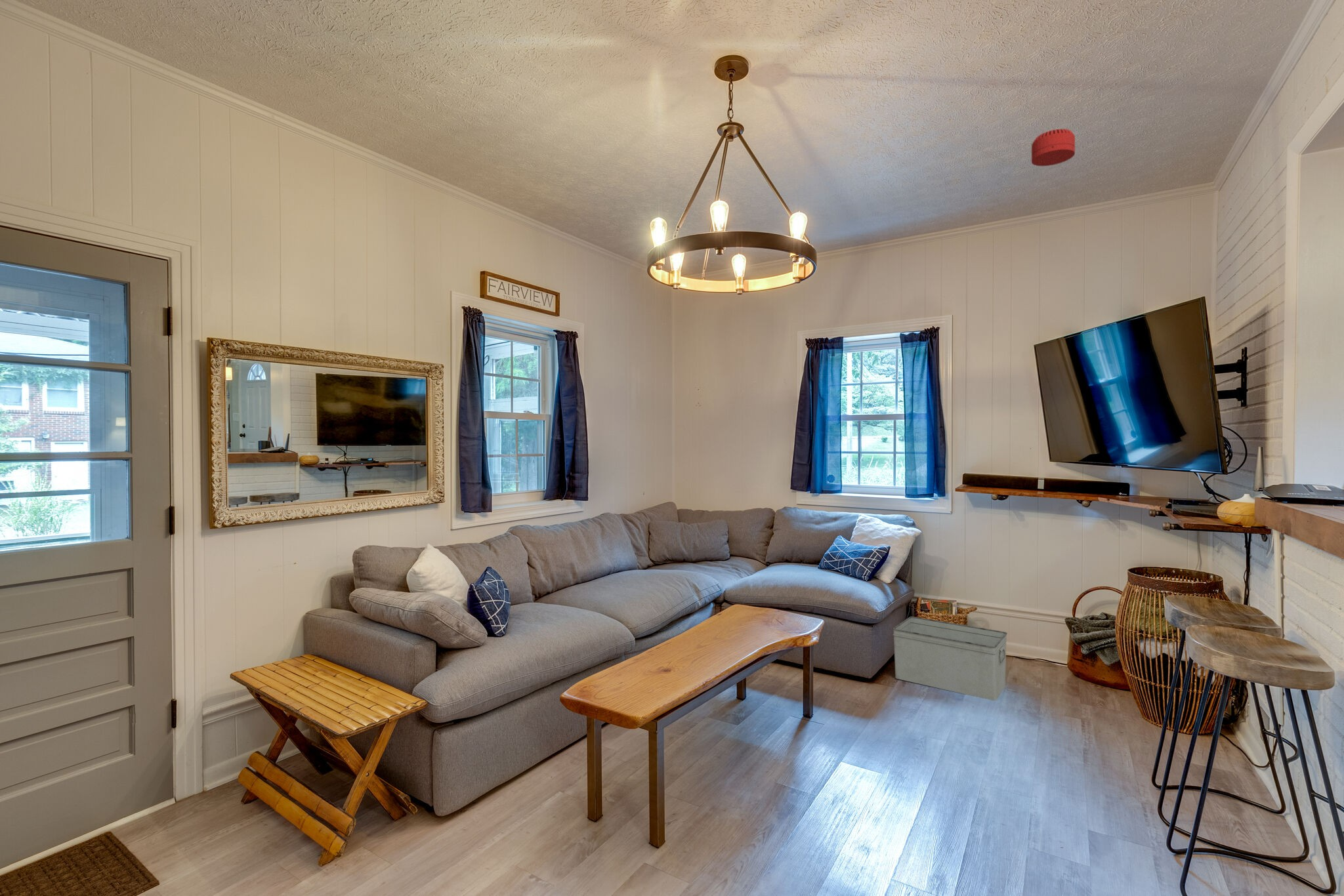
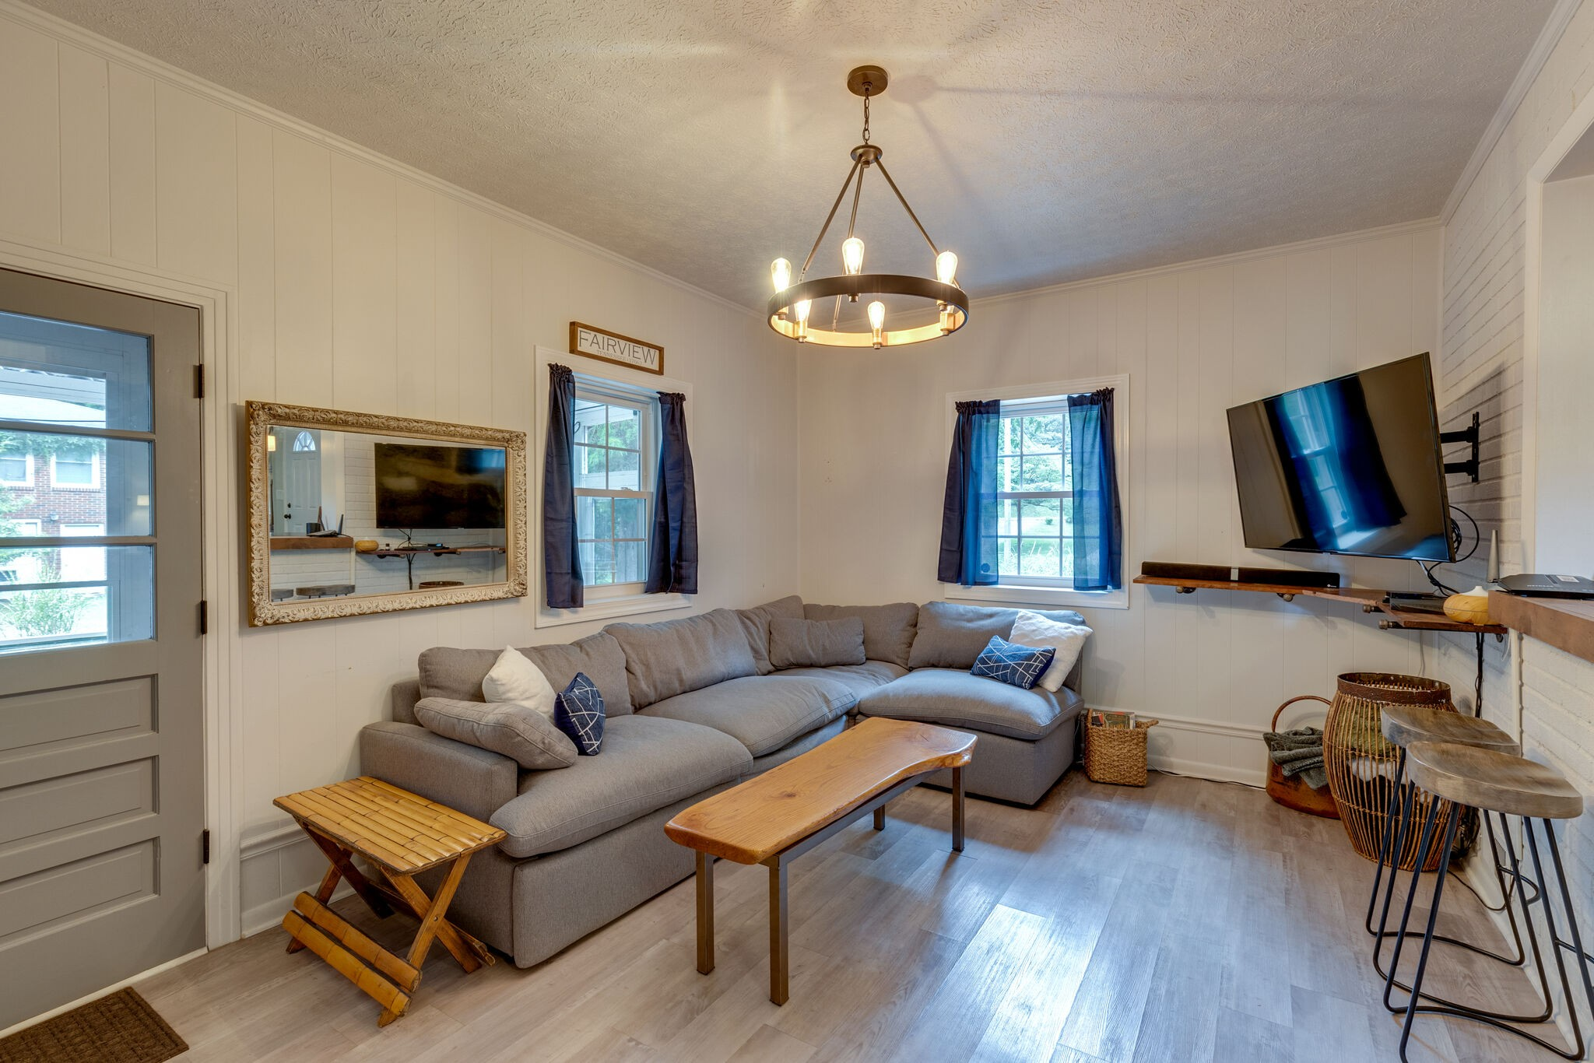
- storage bin (949, 656)
- smoke detector (1053, 147)
